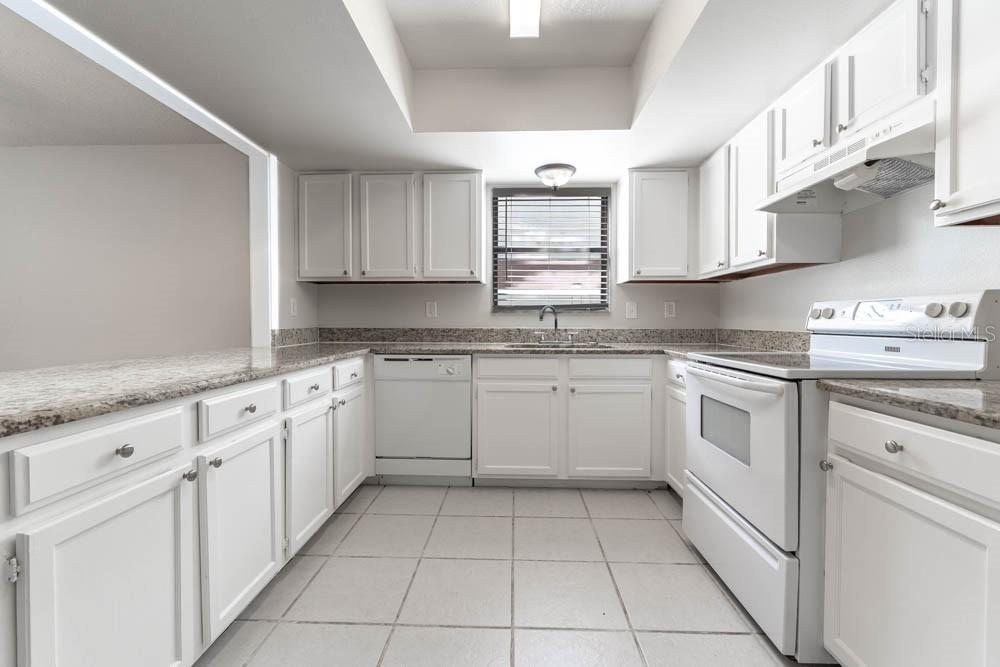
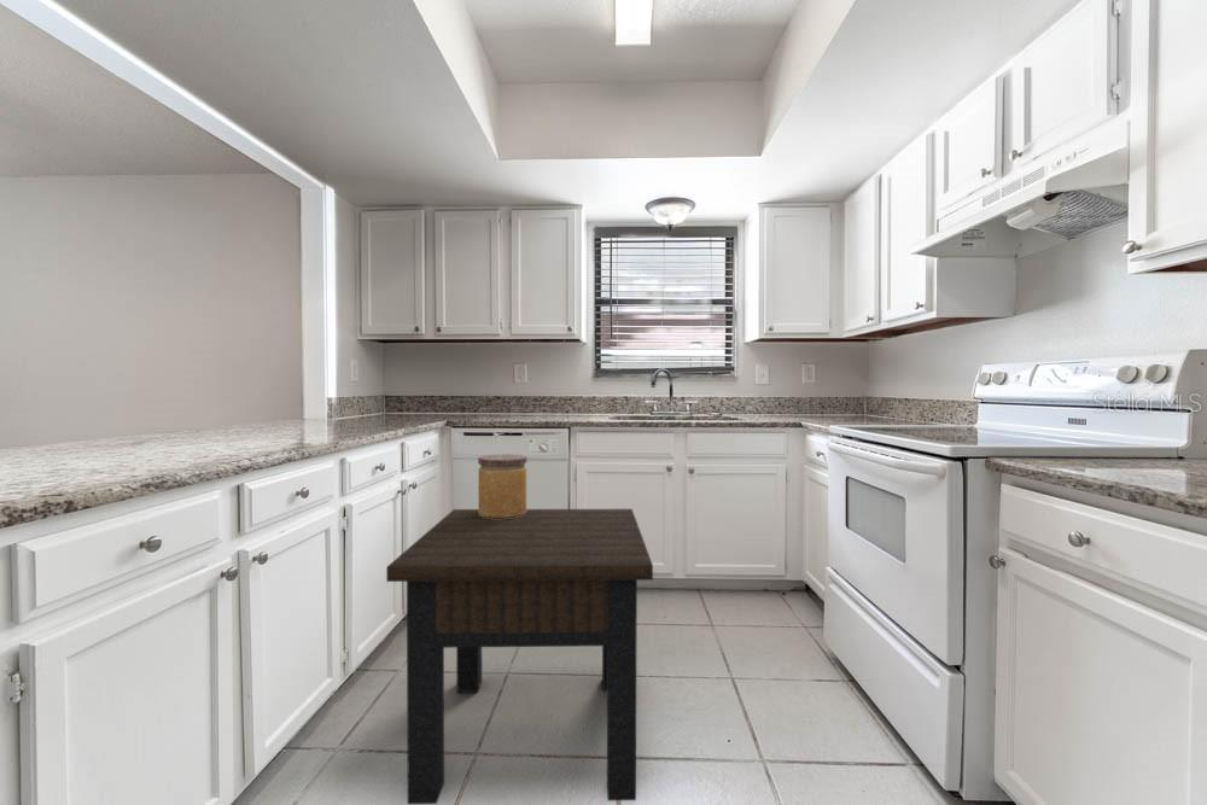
+ jar (502, 484)
+ side table (533, 631)
